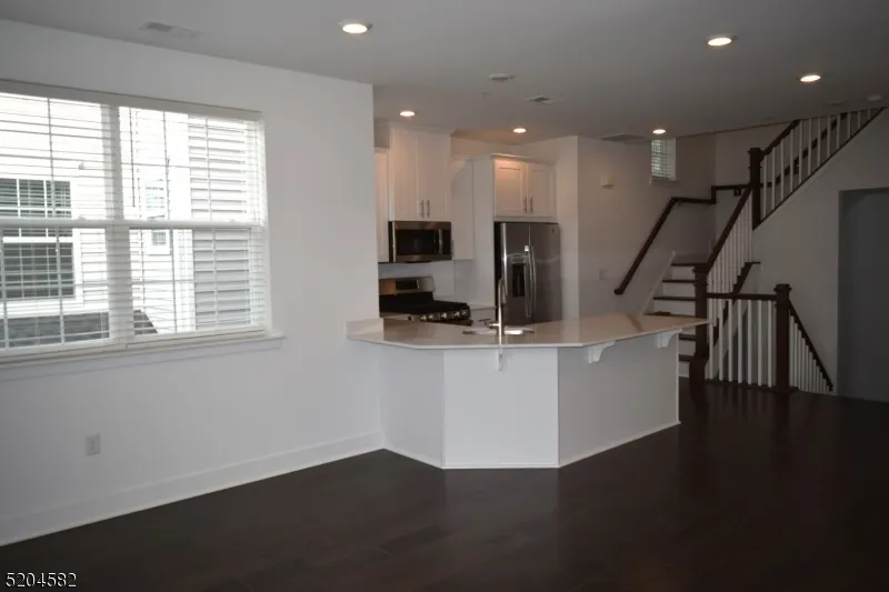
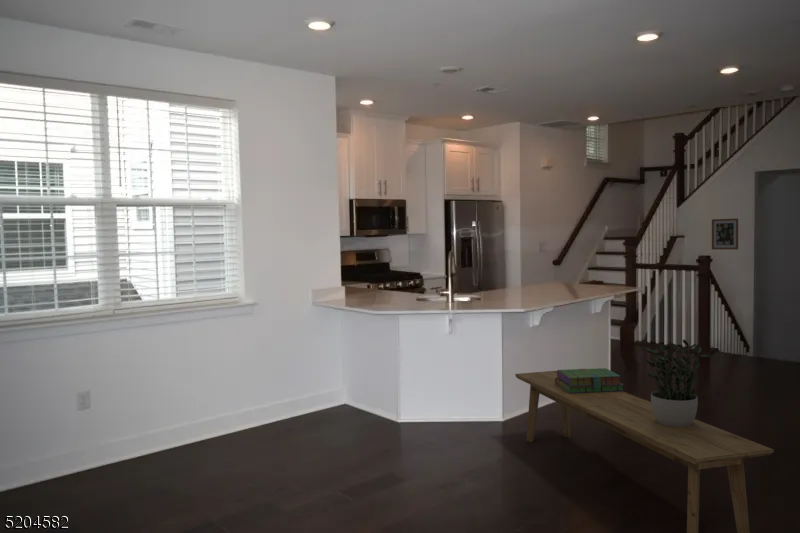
+ potted plant (675, 381)
+ wall art (724, 234)
+ bench (620, 433)
+ stack of books (588, 379)
